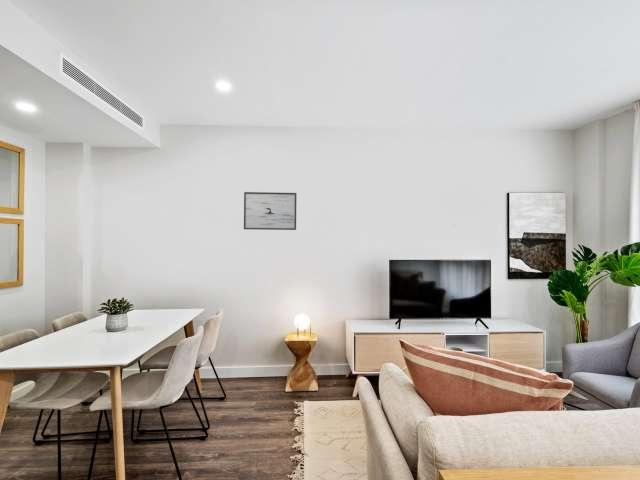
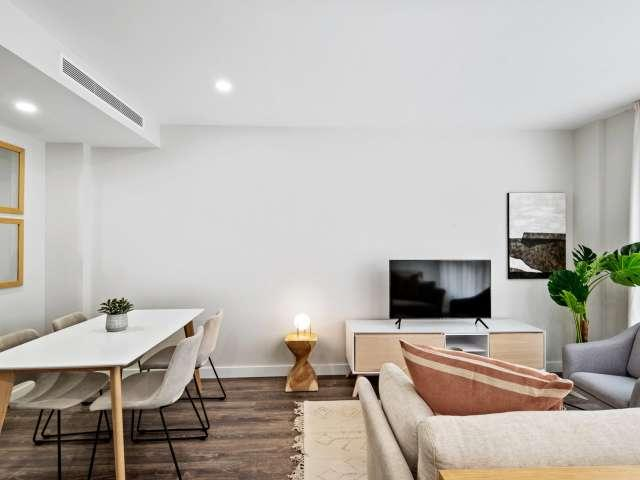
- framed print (270, 211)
